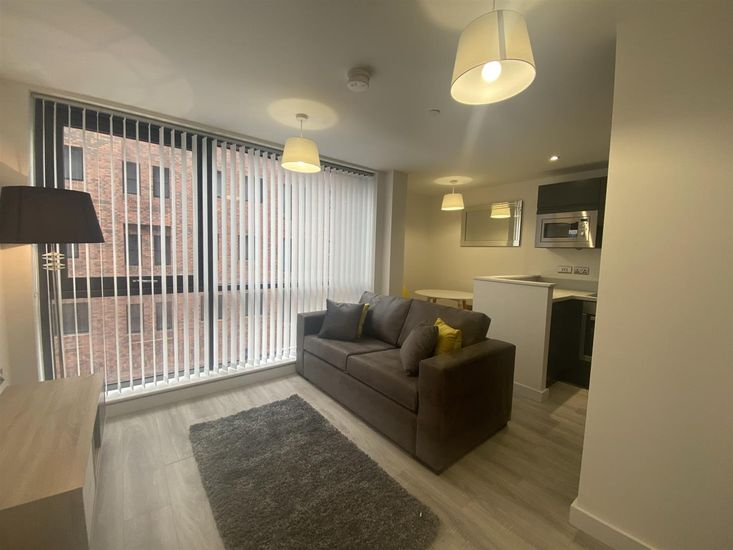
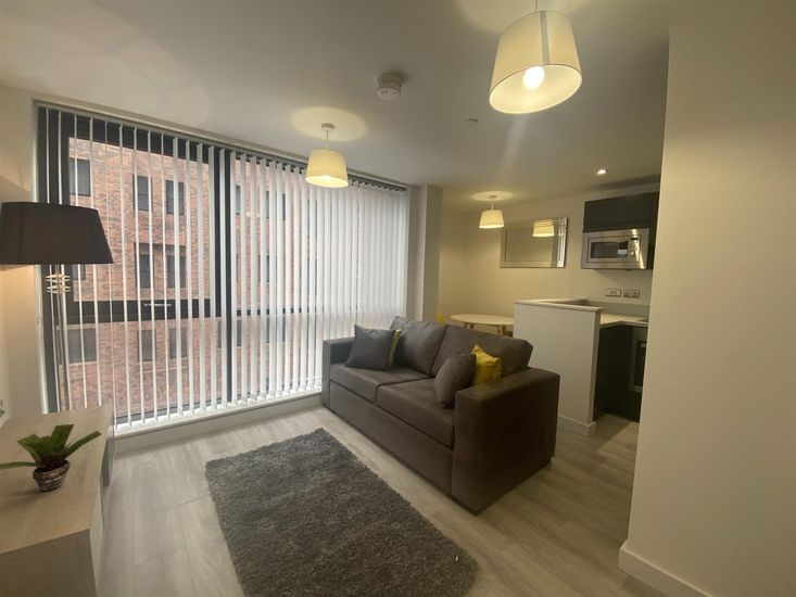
+ potted plant (53, 458)
